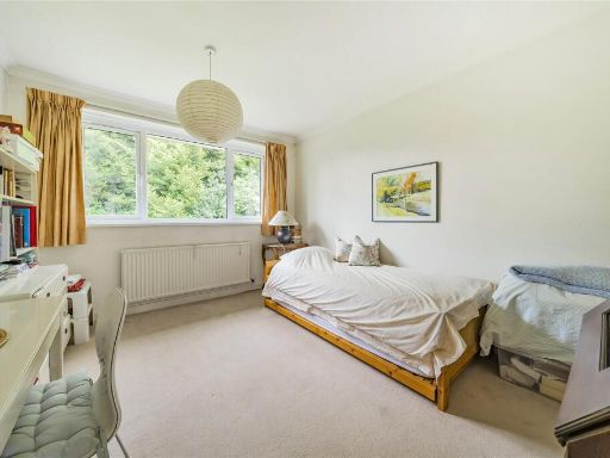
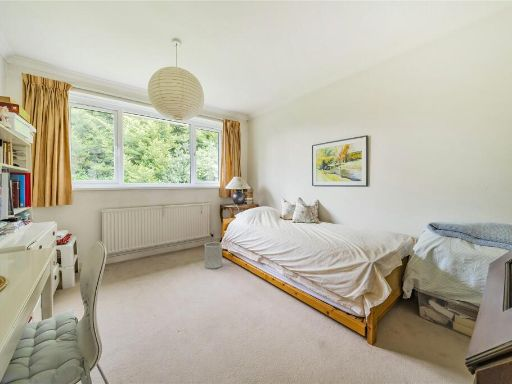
+ wastebasket (213, 254)
